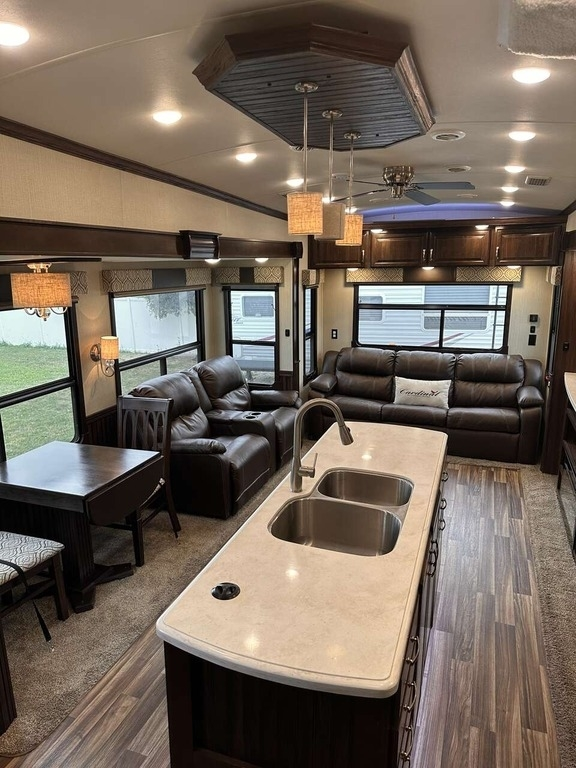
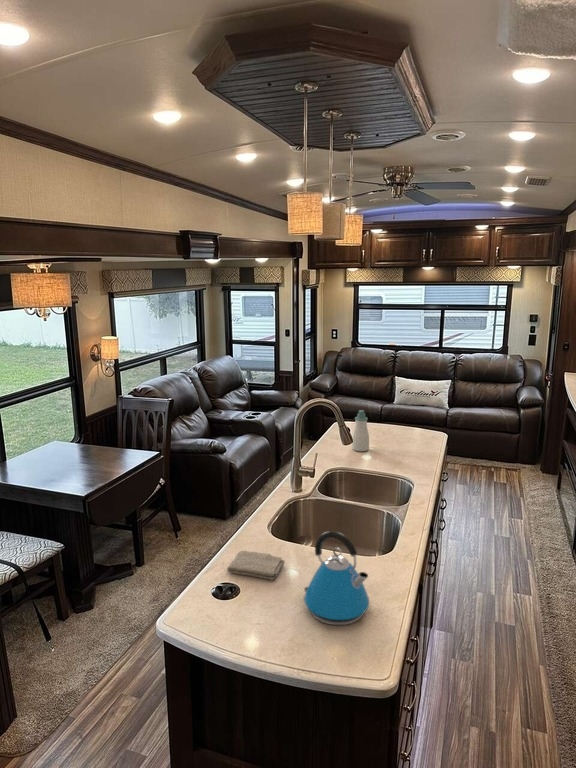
+ soap bottle (360, 430)
+ washcloth (256, 564)
+ kettle (335, 570)
